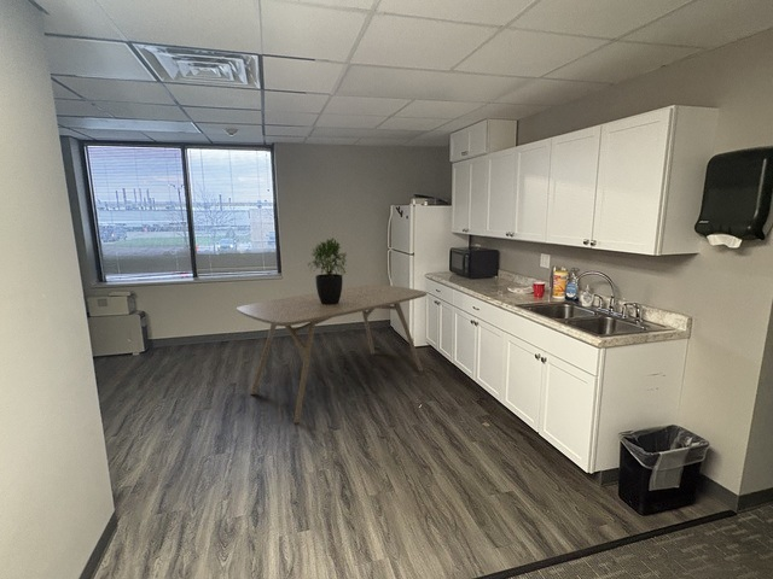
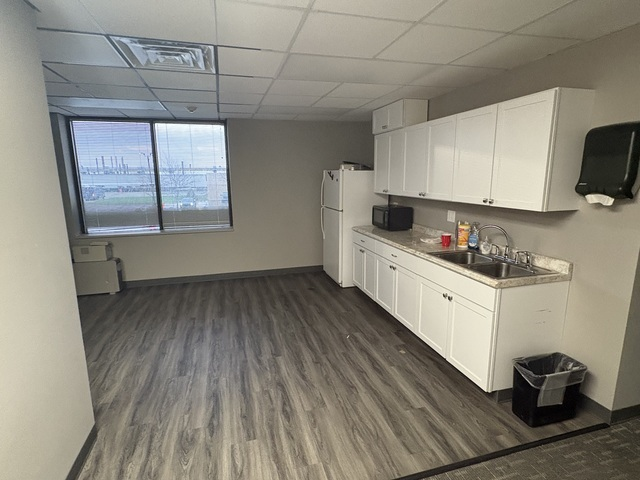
- potted plant (327, 270)
- dining table (336, 316)
